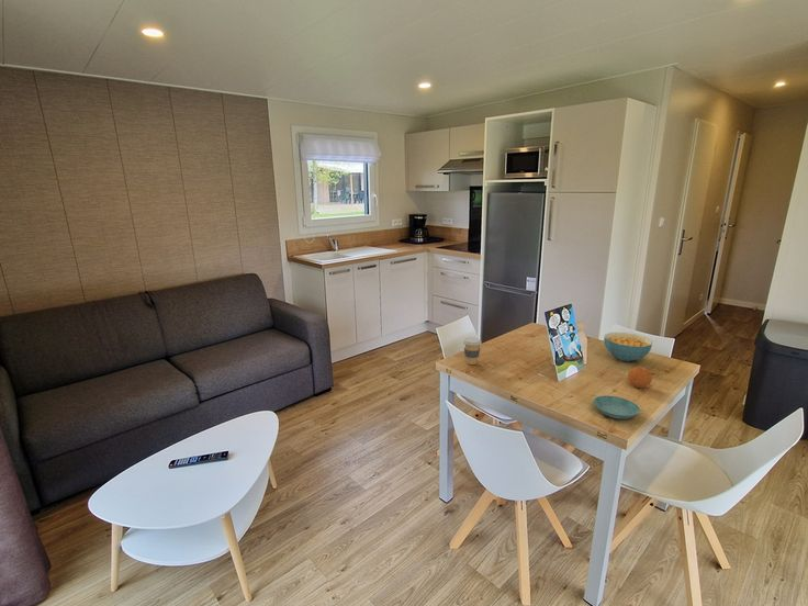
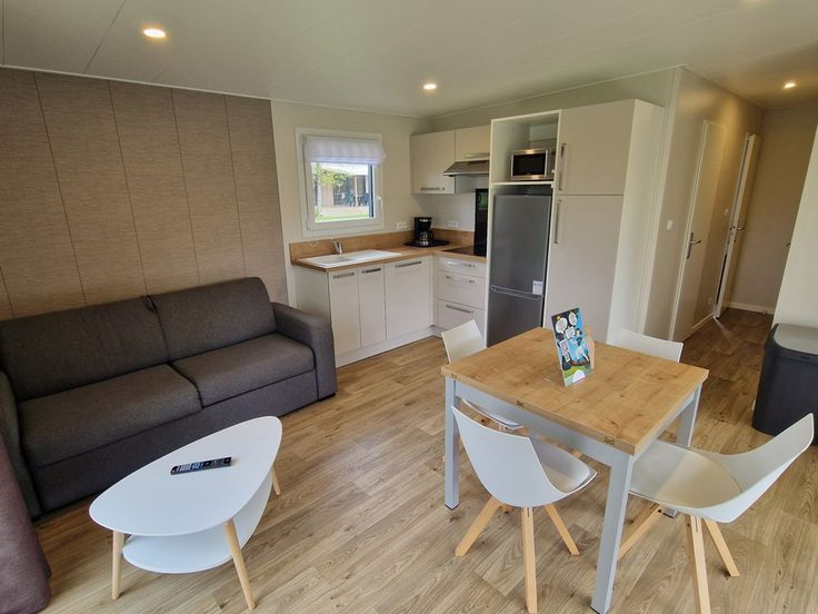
- fruit (639, 377)
- cereal bowl (626, 349)
- saucer (615, 407)
- coffee cup (471, 350)
